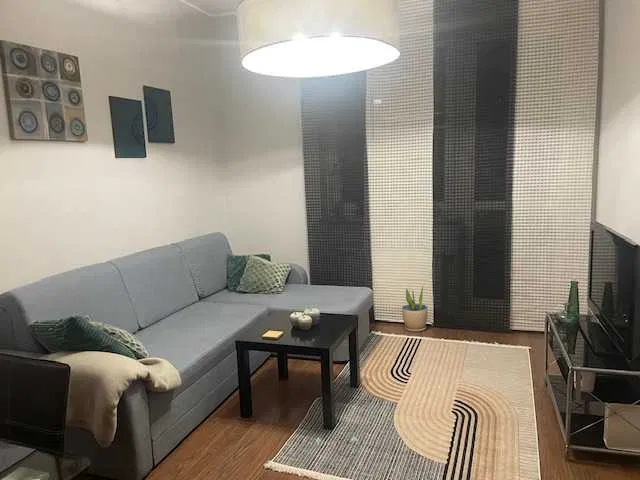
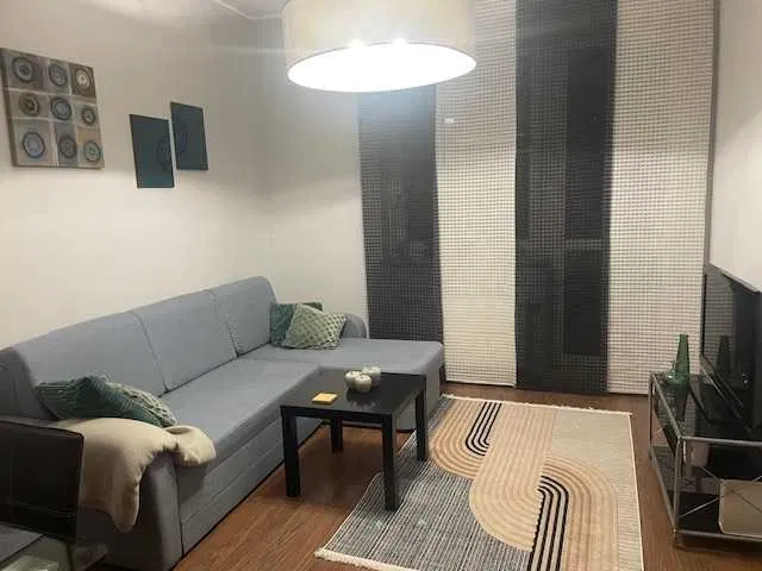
- potted plant (414, 306)
